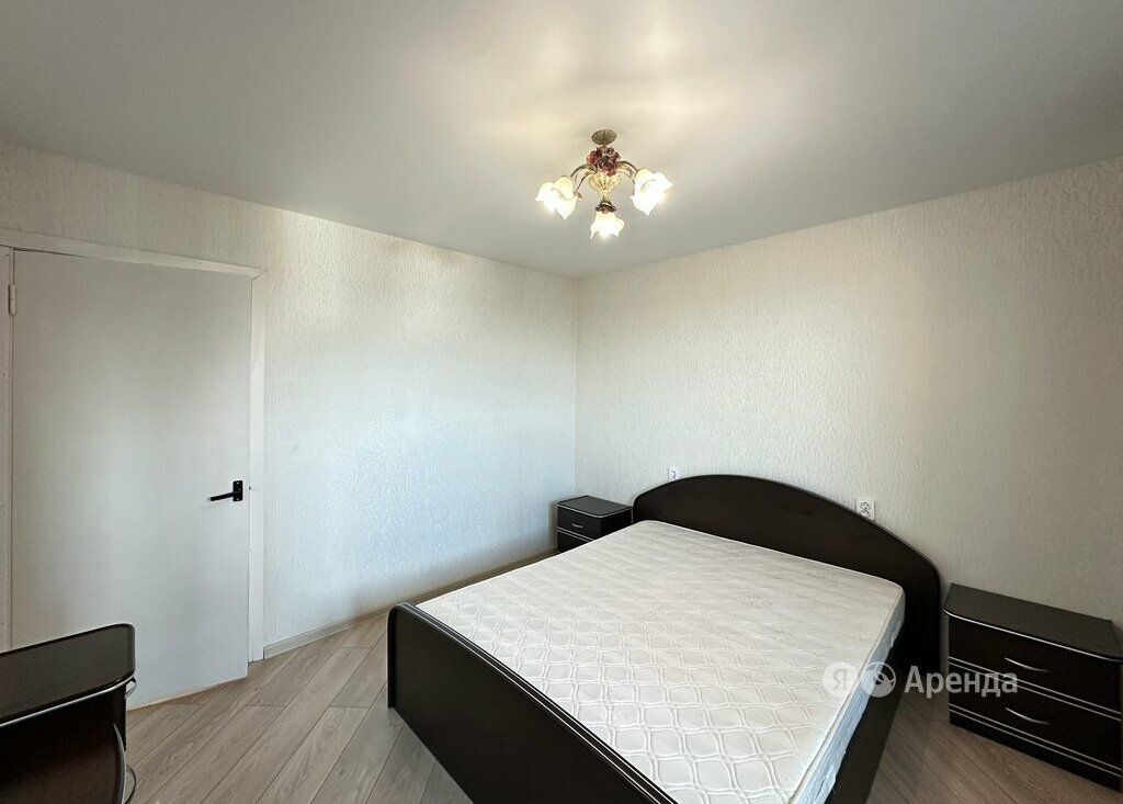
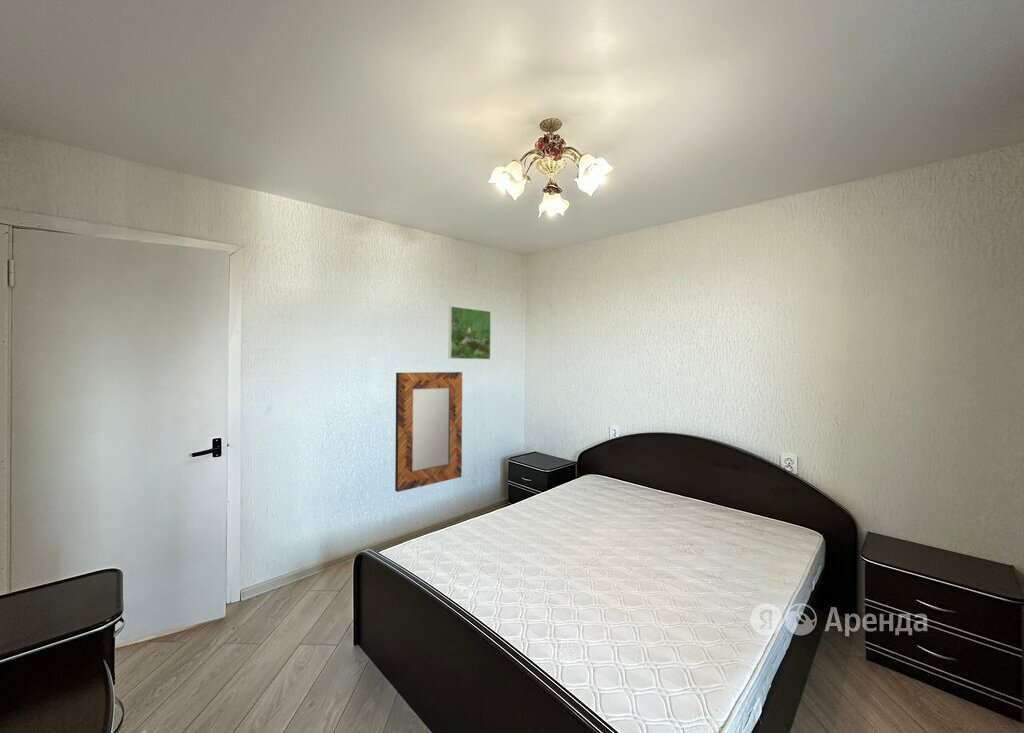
+ home mirror (430, 428)
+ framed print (470, 334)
